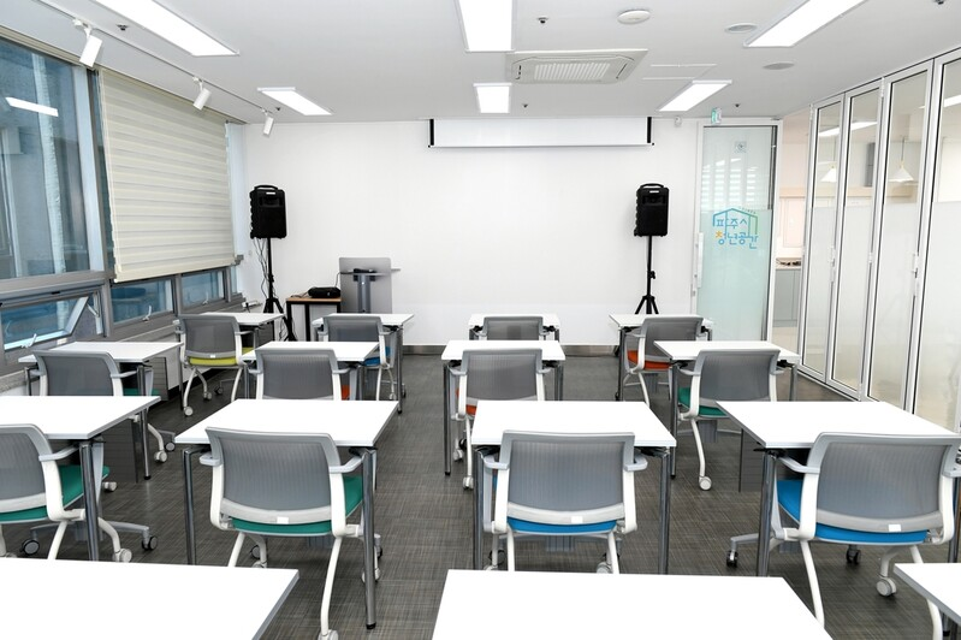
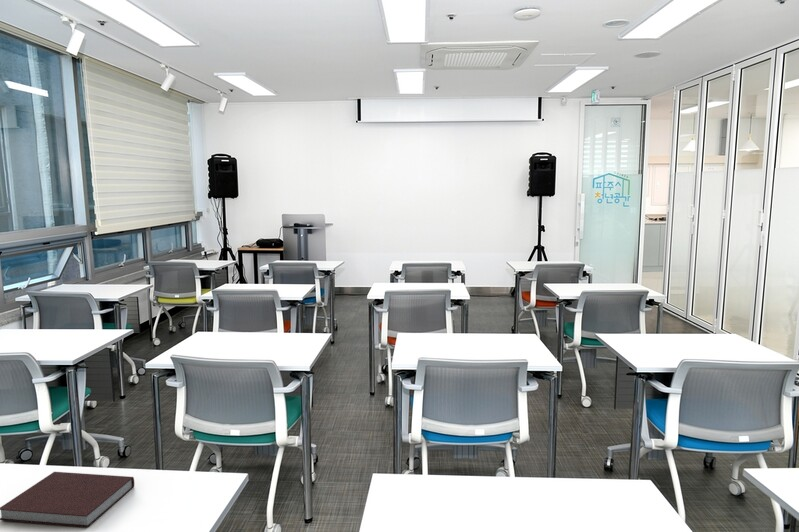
+ notebook (69, 497)
